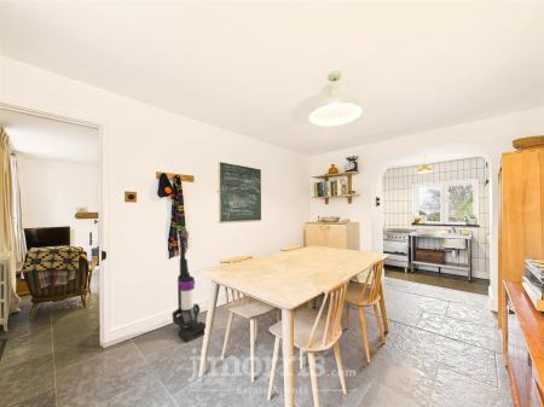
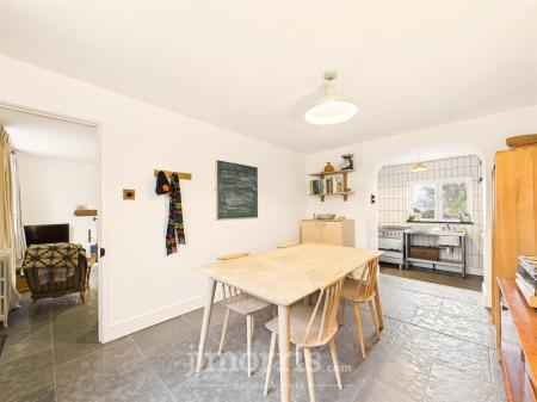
- vacuum cleaner (189, 279)
